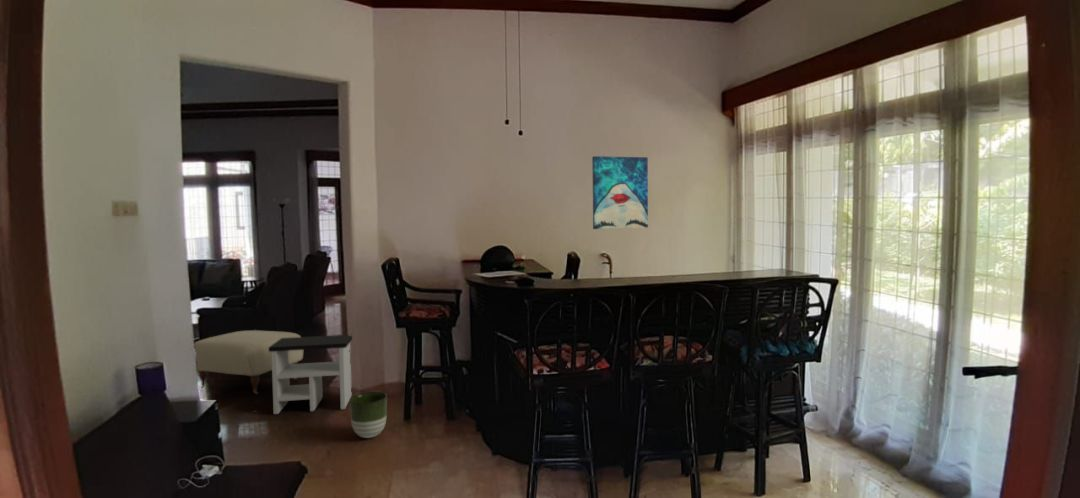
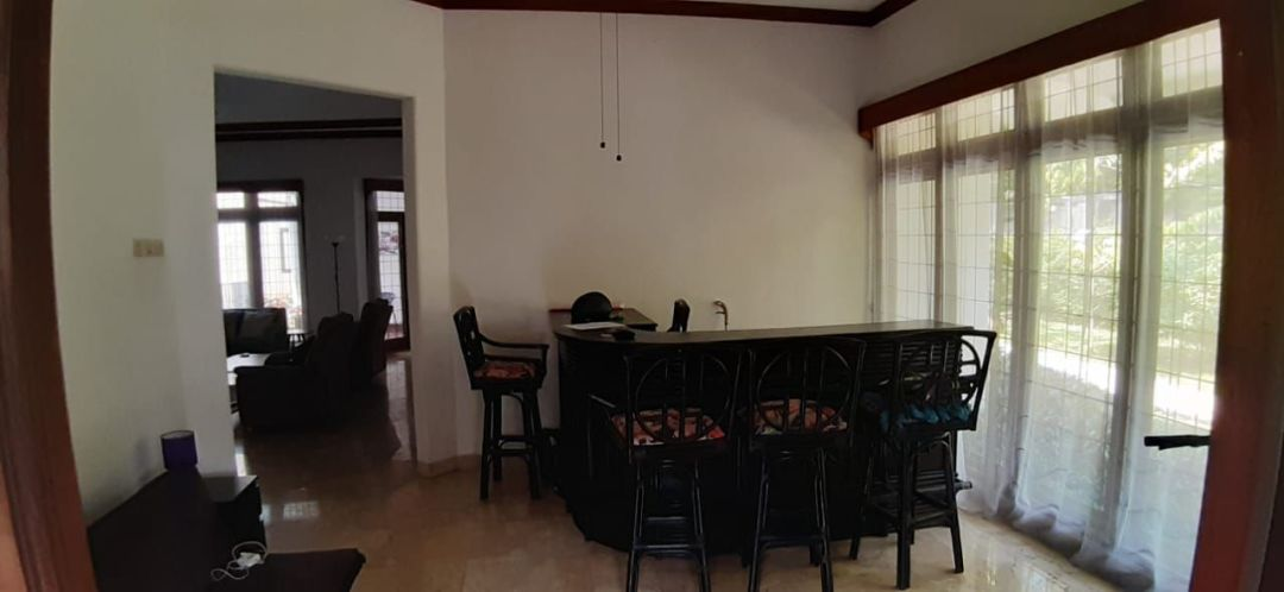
- planter (368, 416)
- wall art (620, 193)
- side table (313, 372)
- ottoman (248, 359)
